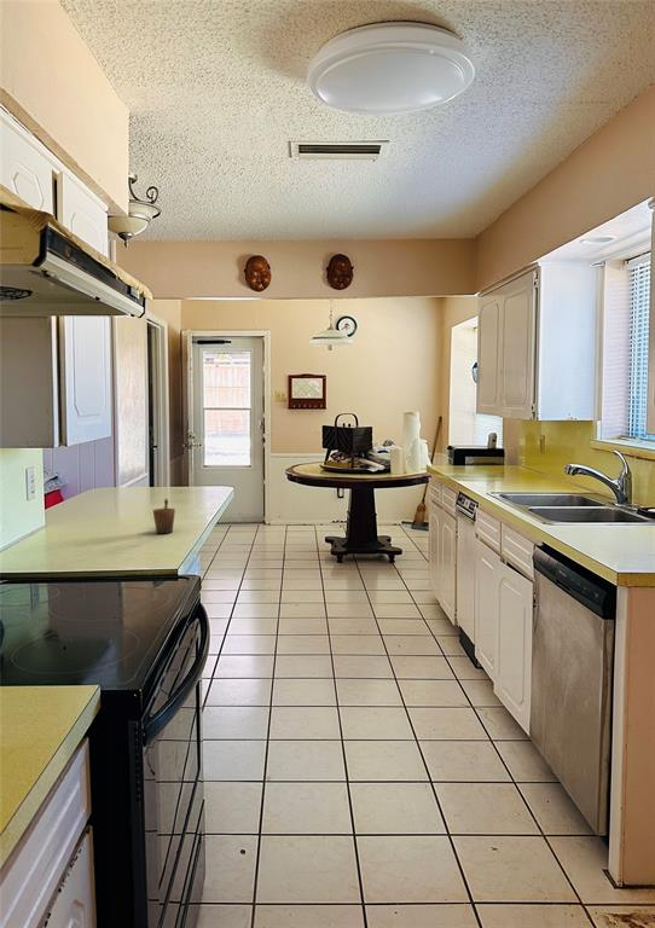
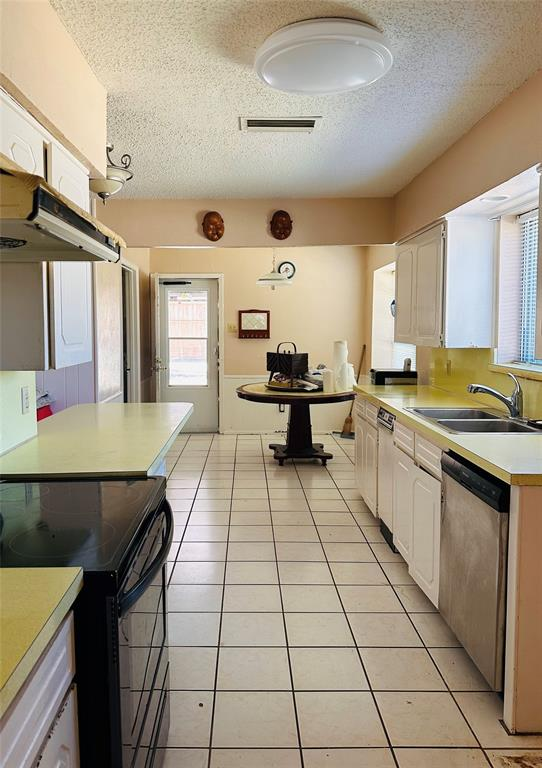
- mug (164, 515)
